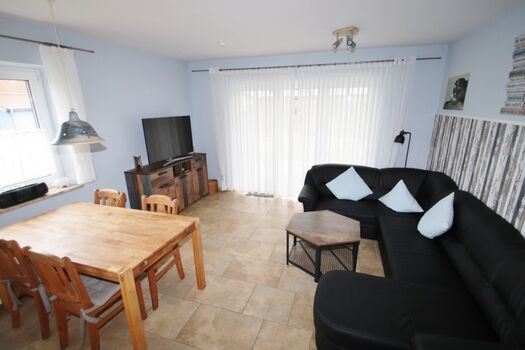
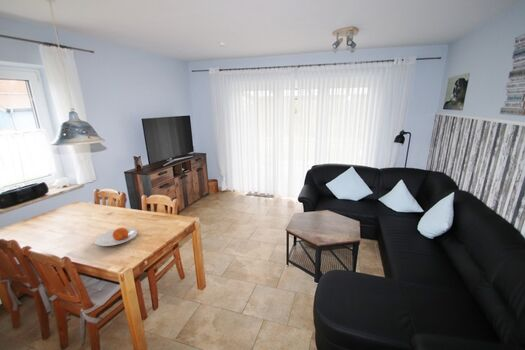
+ plate (116, 234)
